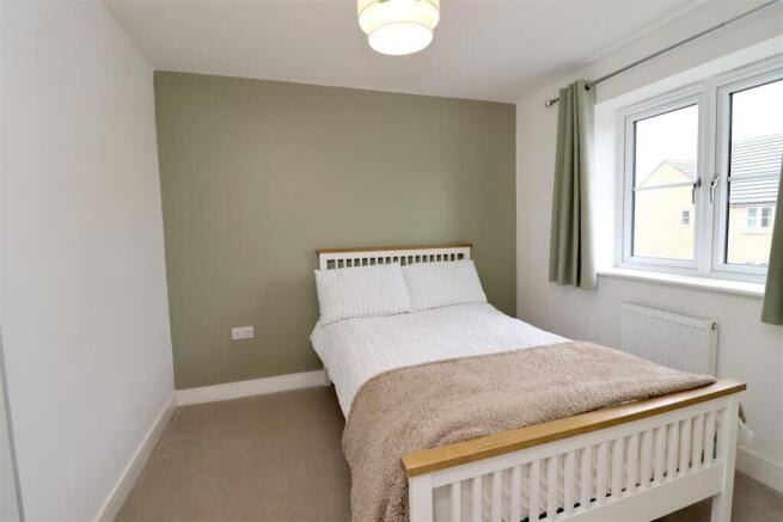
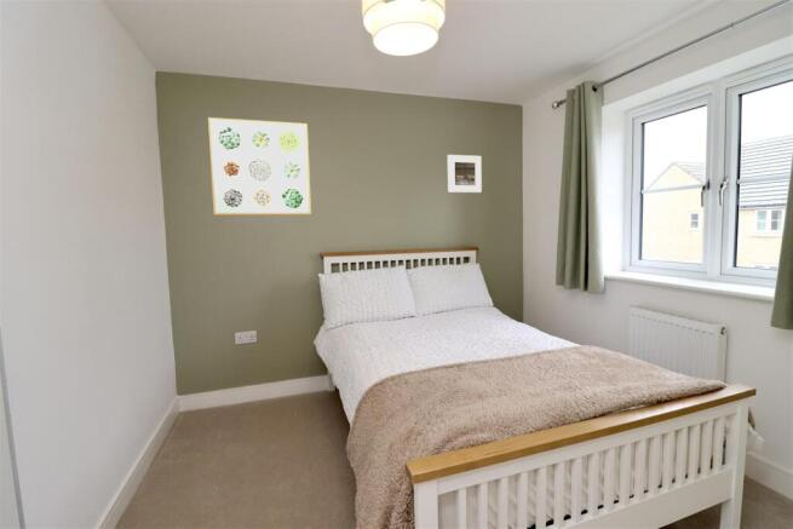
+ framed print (464, 173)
+ wall art (262, 167)
